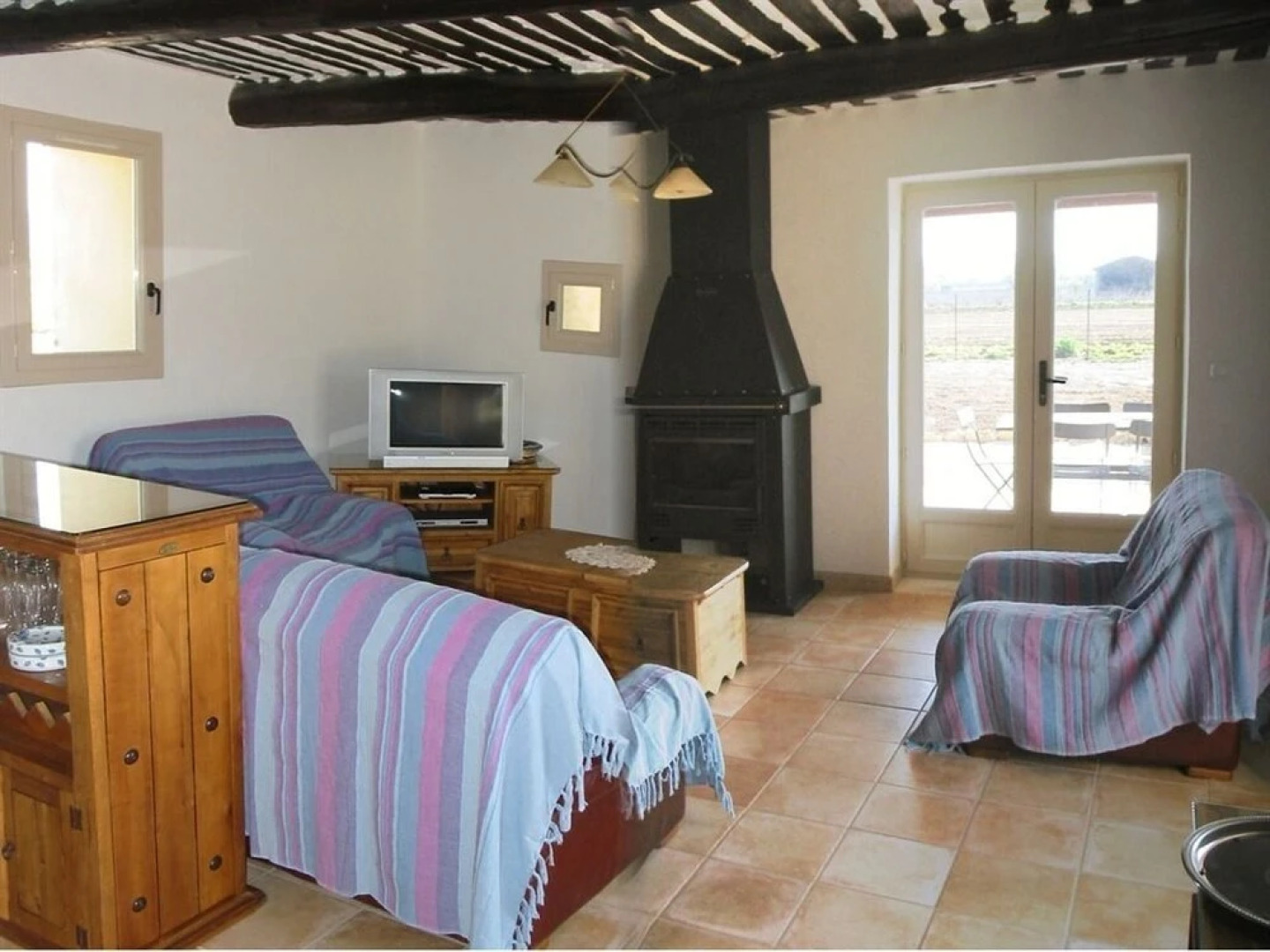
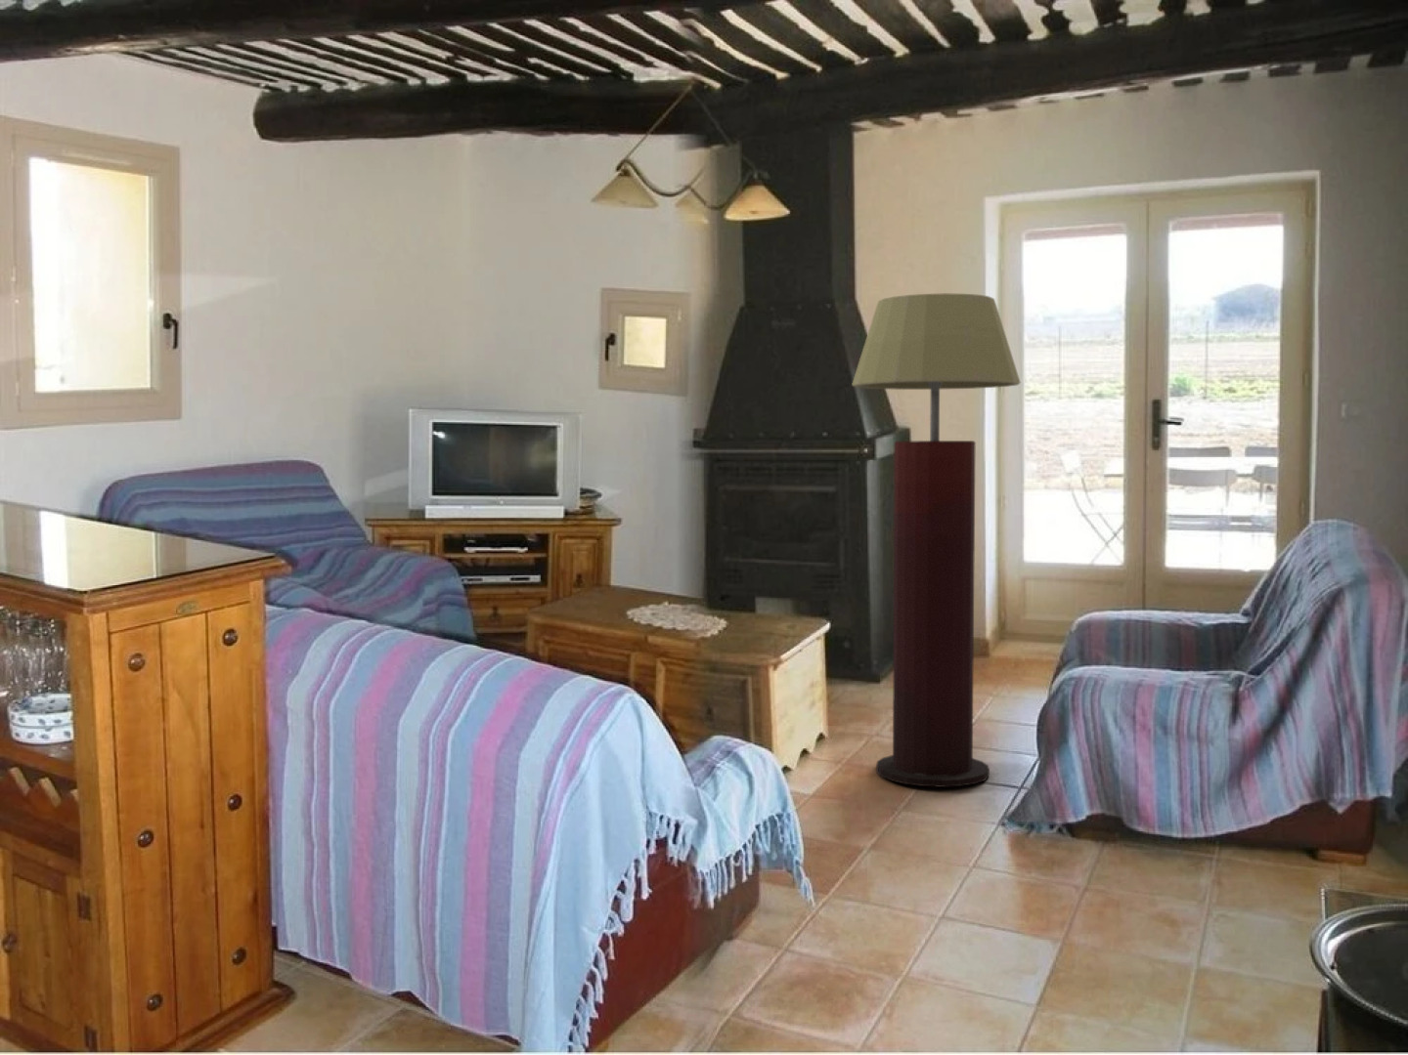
+ floor lamp (933, 539)
